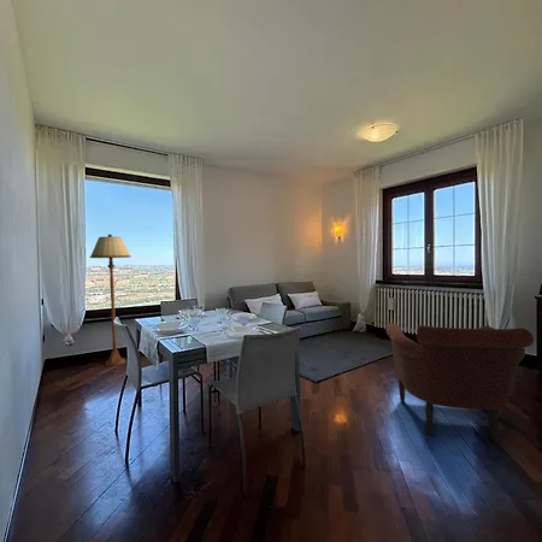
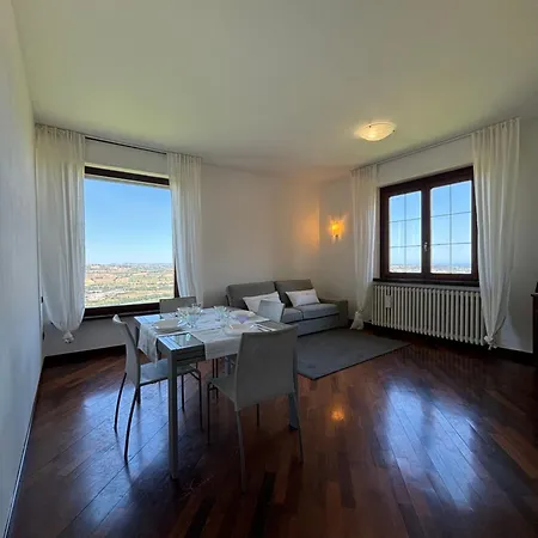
- leather (453, 371)
- floor lamp (112, 299)
